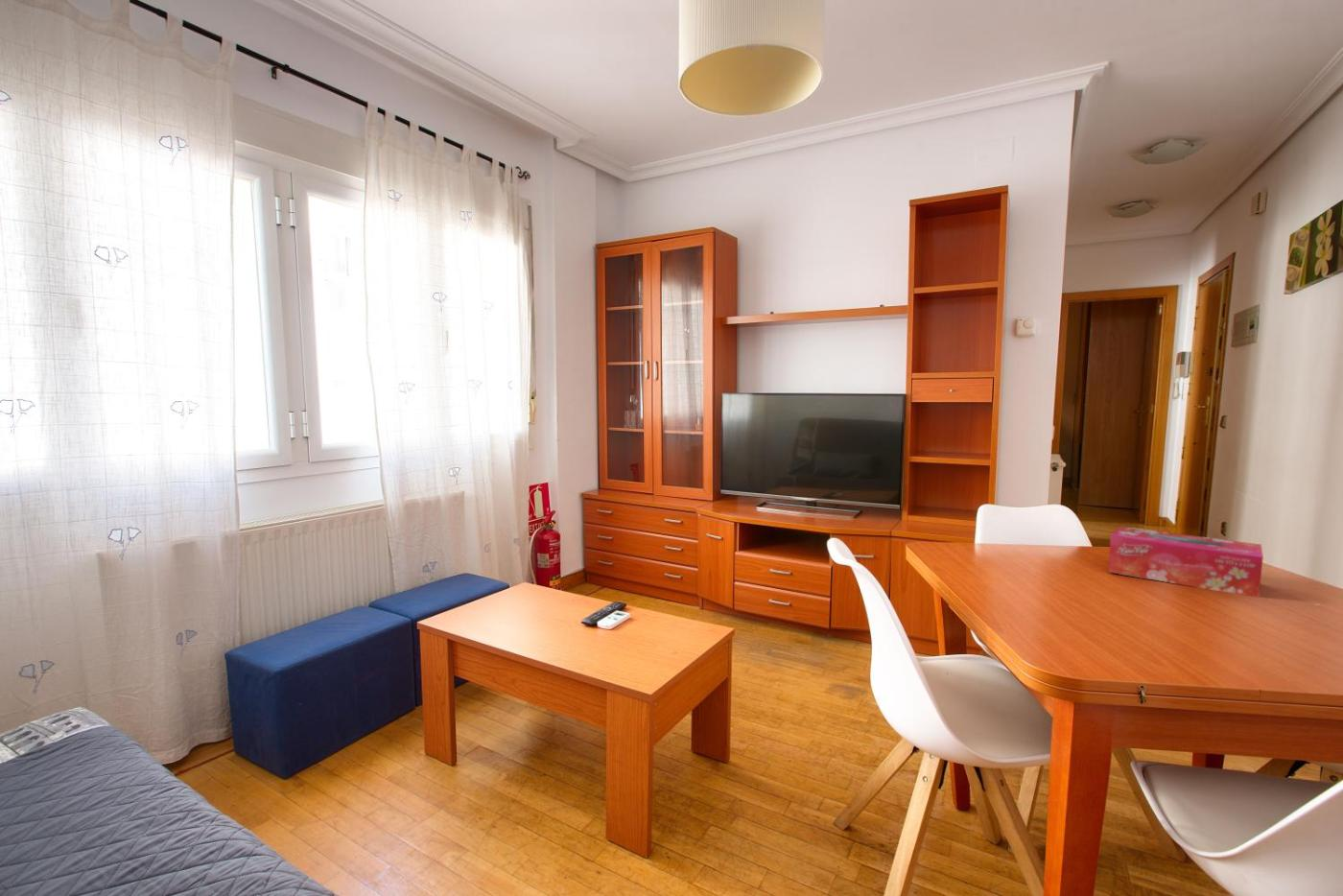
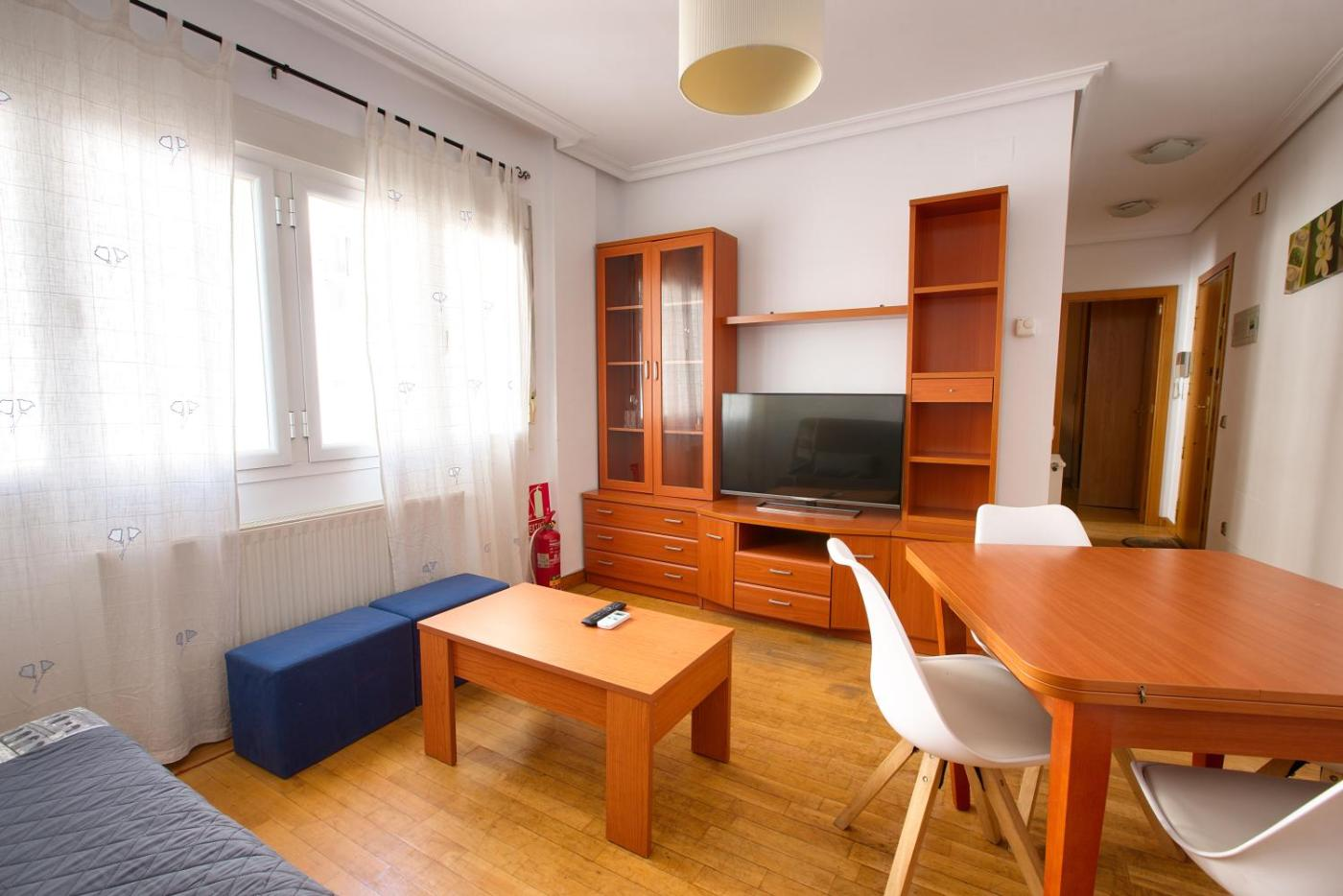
- tissue box (1182, 558)
